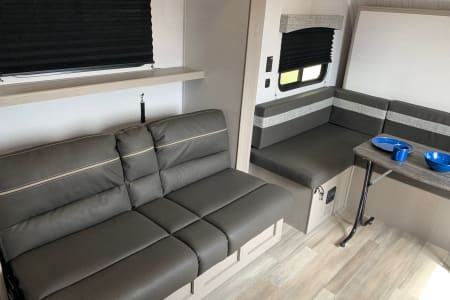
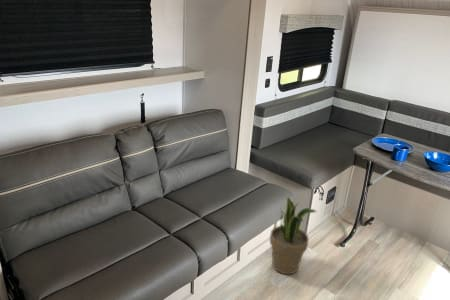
+ potted plant (293, 234)
